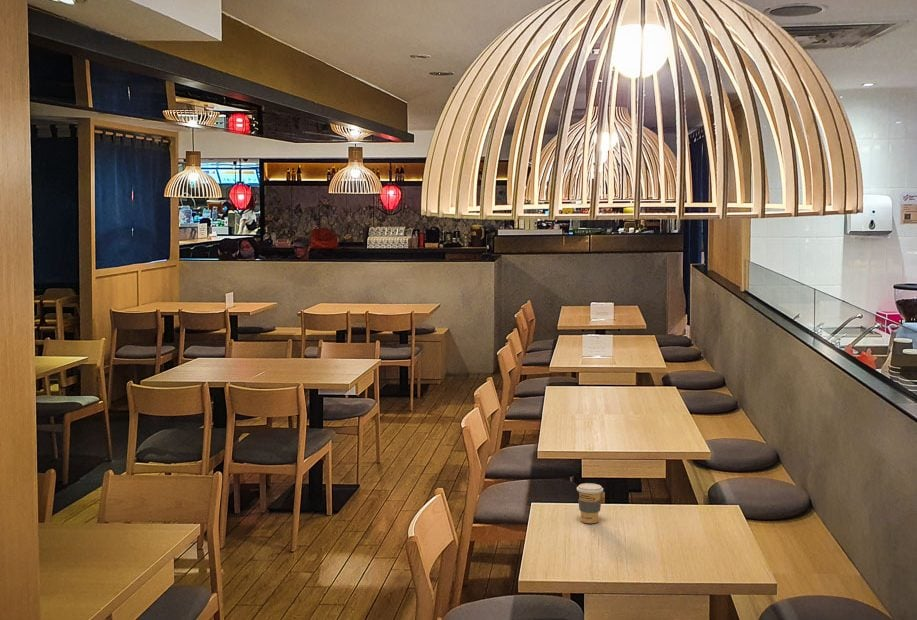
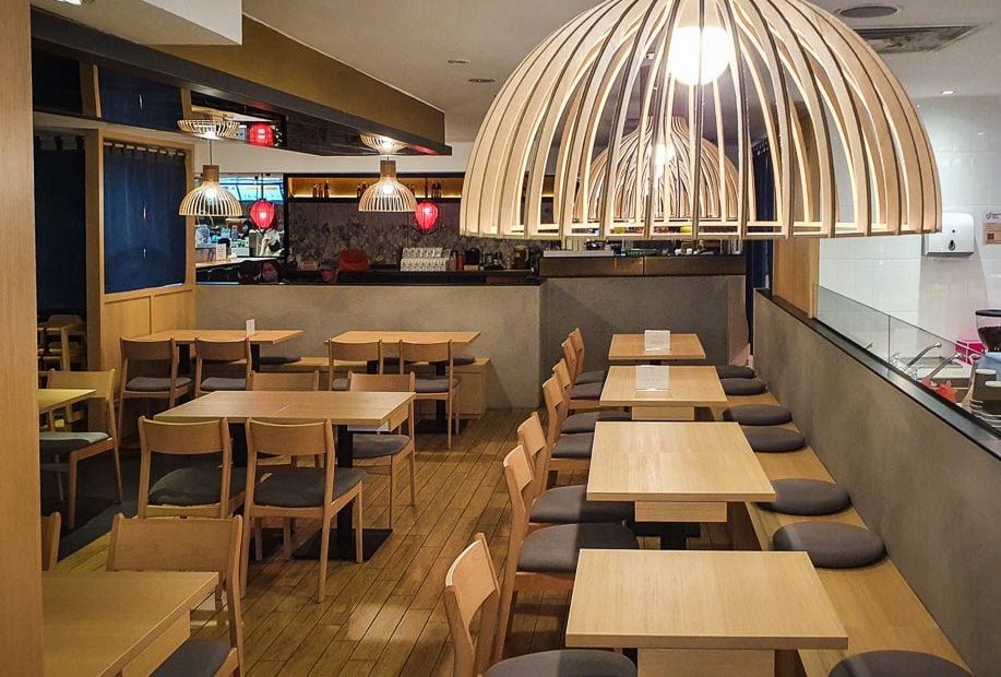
- coffee cup (589, 503)
